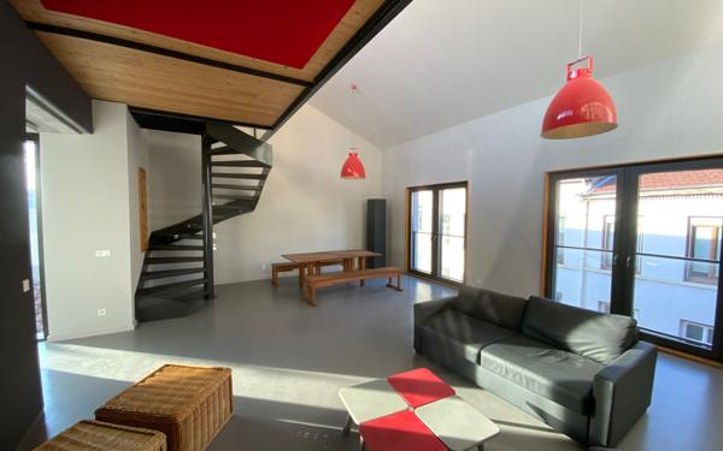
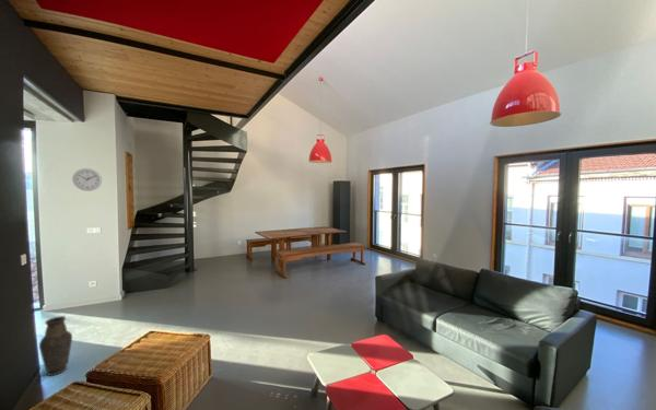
+ vase (56, 344)
+ wall clock (86, 179)
